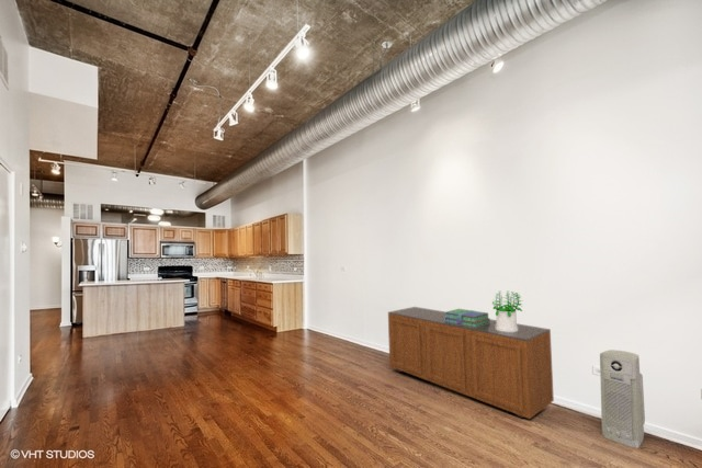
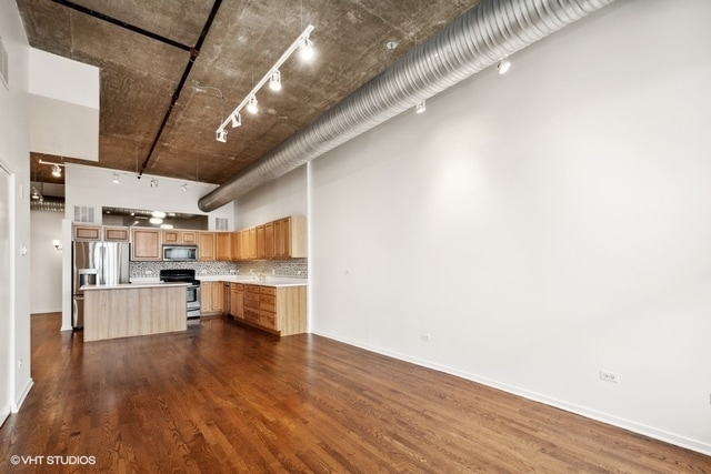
- potted plant (508, 309)
- stack of books (466, 317)
- sideboard (458, 352)
- air purifier (622, 393)
